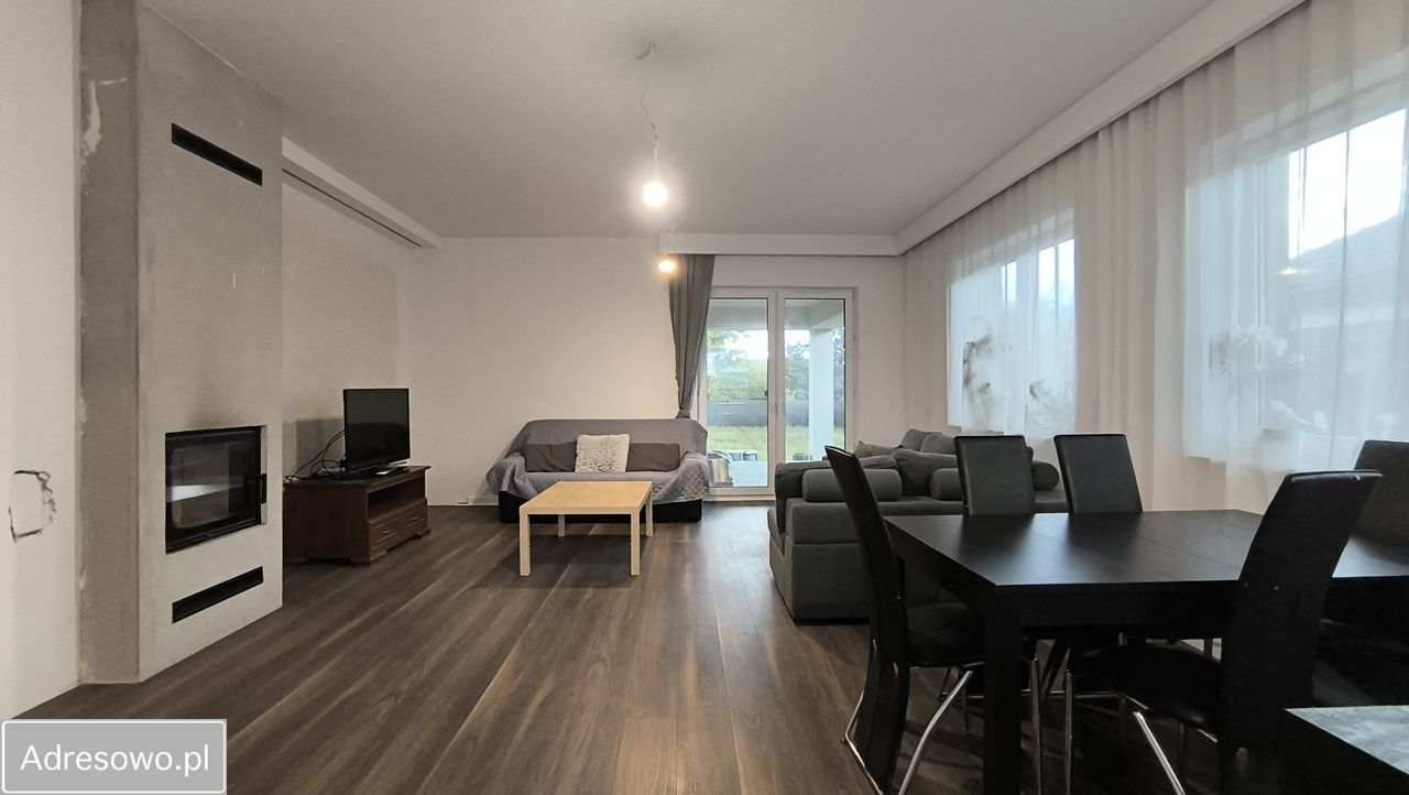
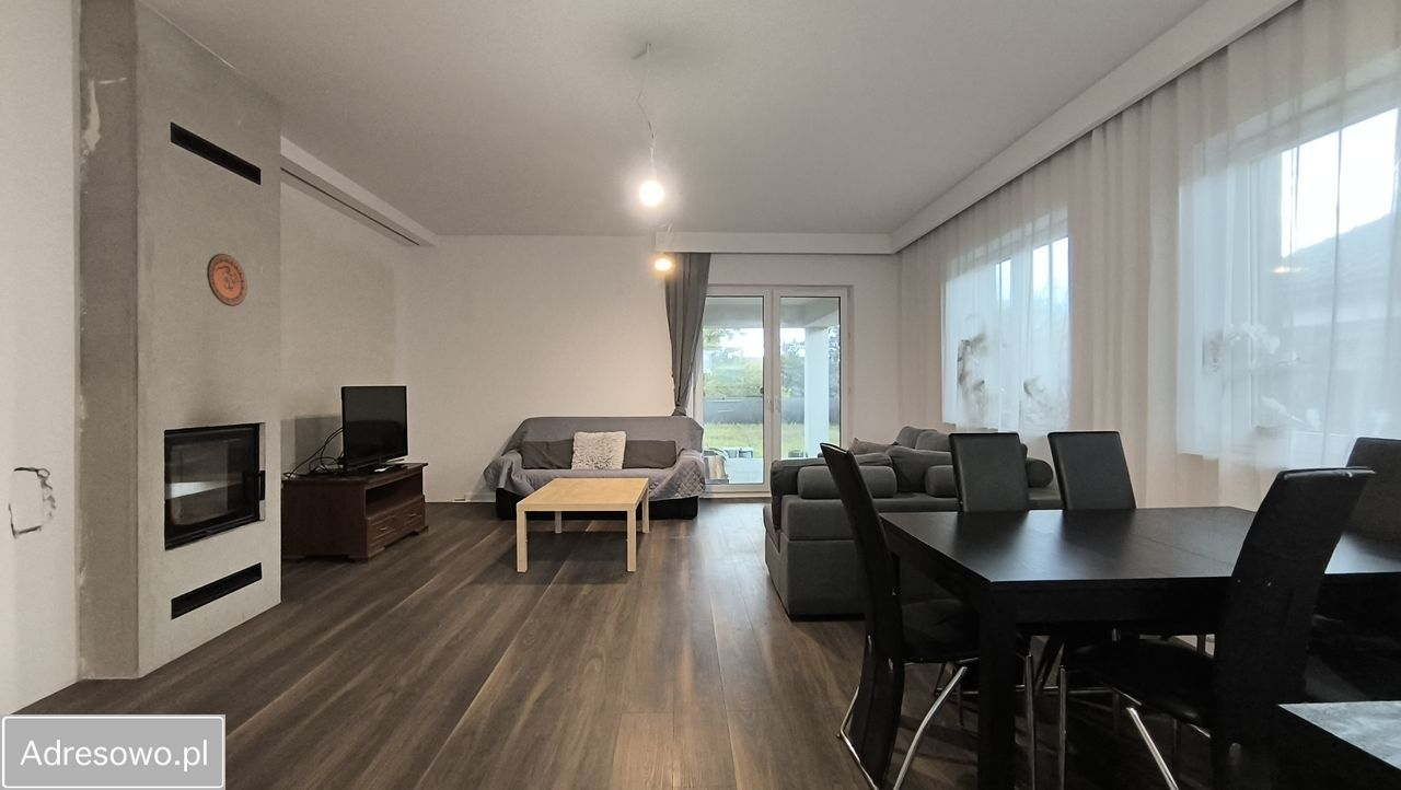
+ decorative plate (227, 280)
